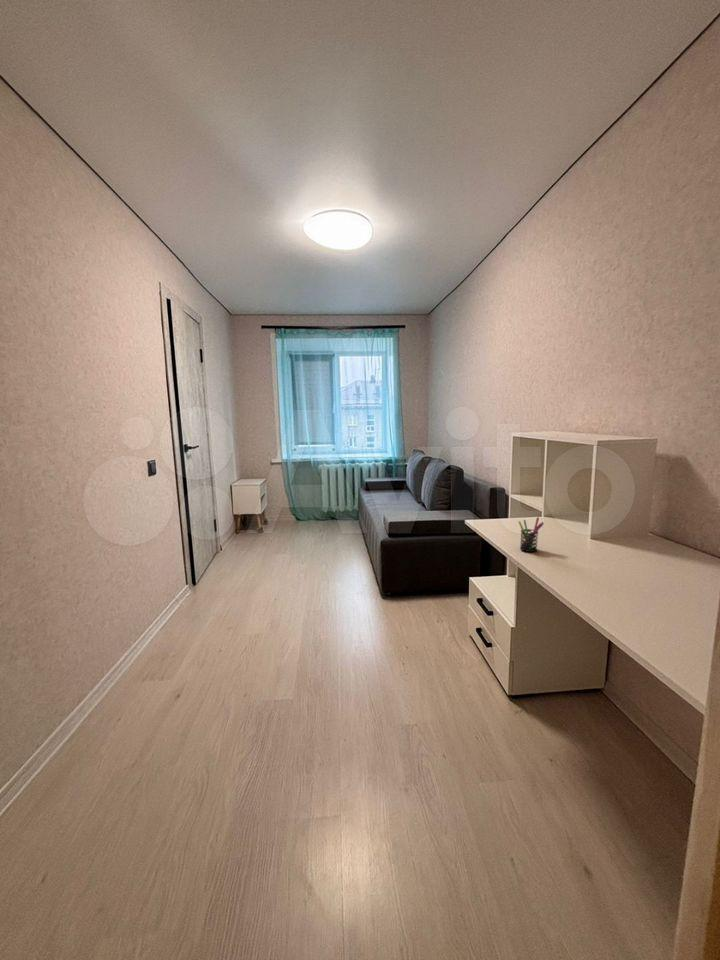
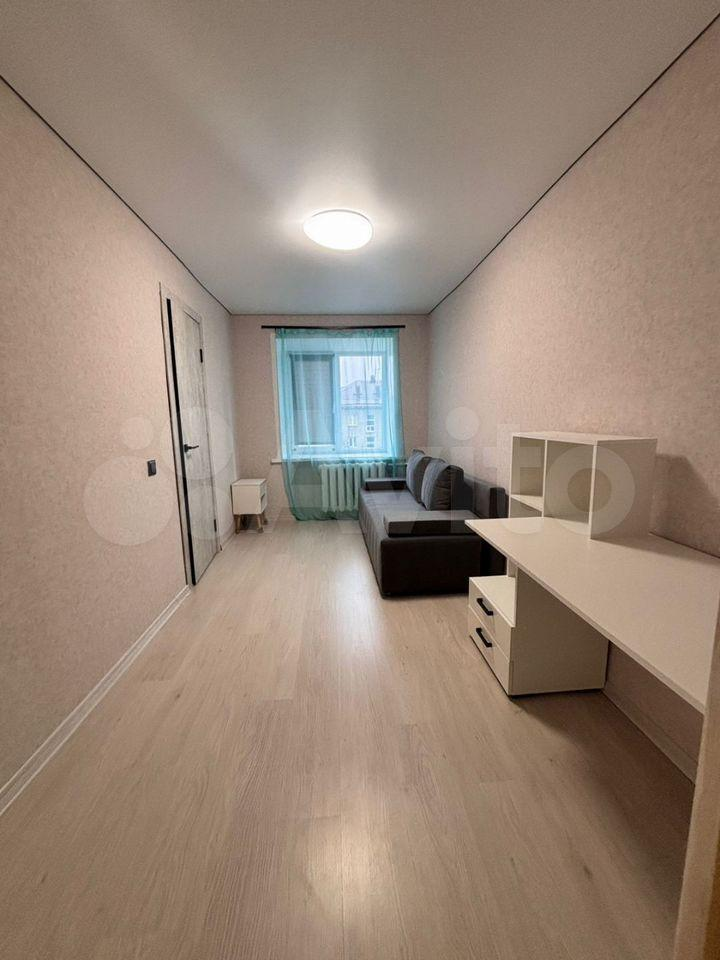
- pen holder (529, 533)
